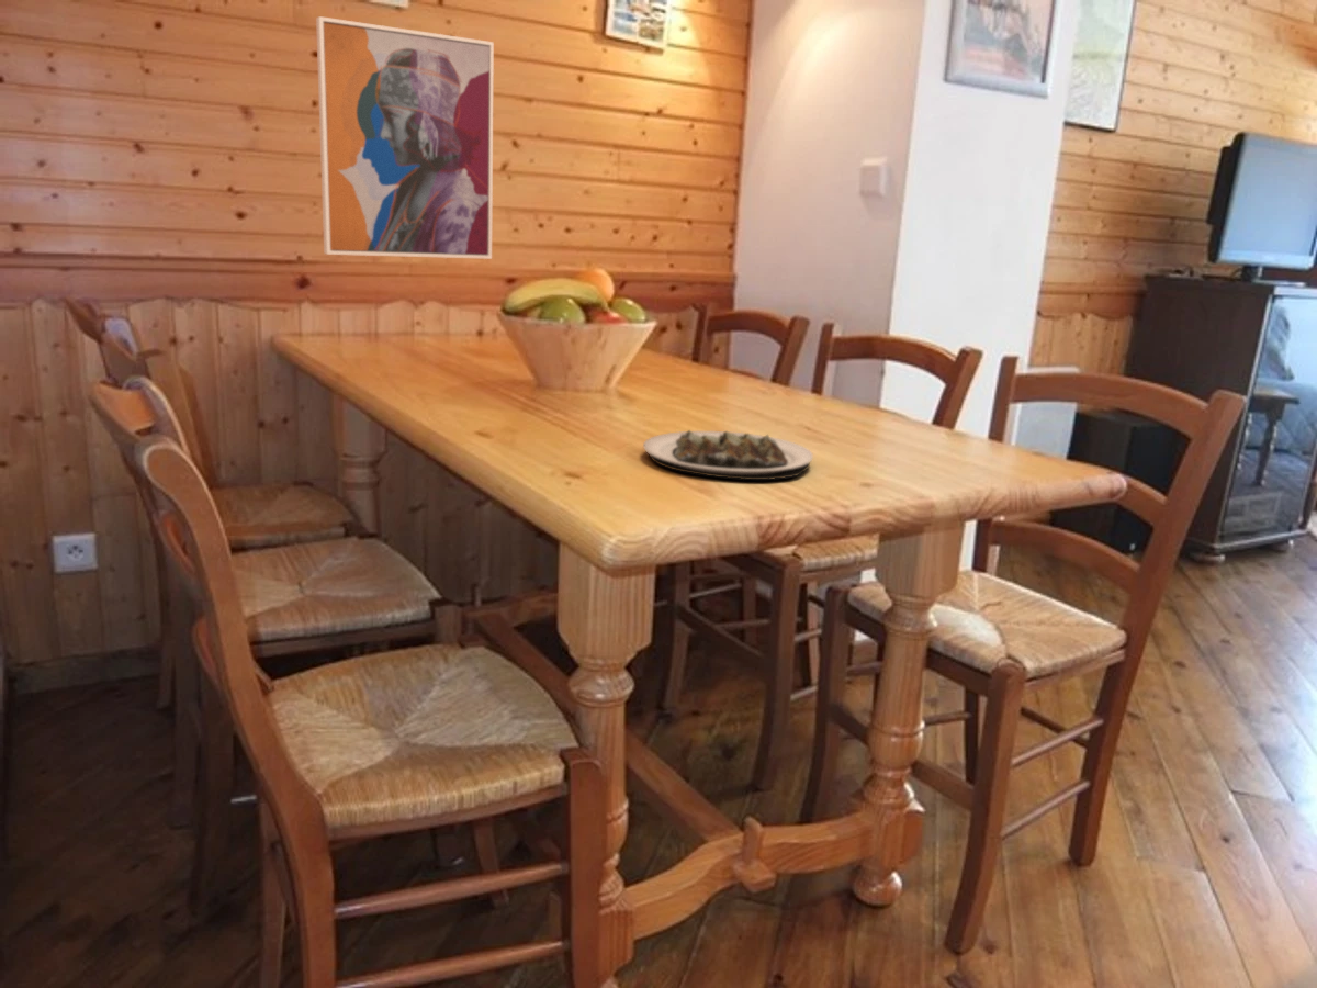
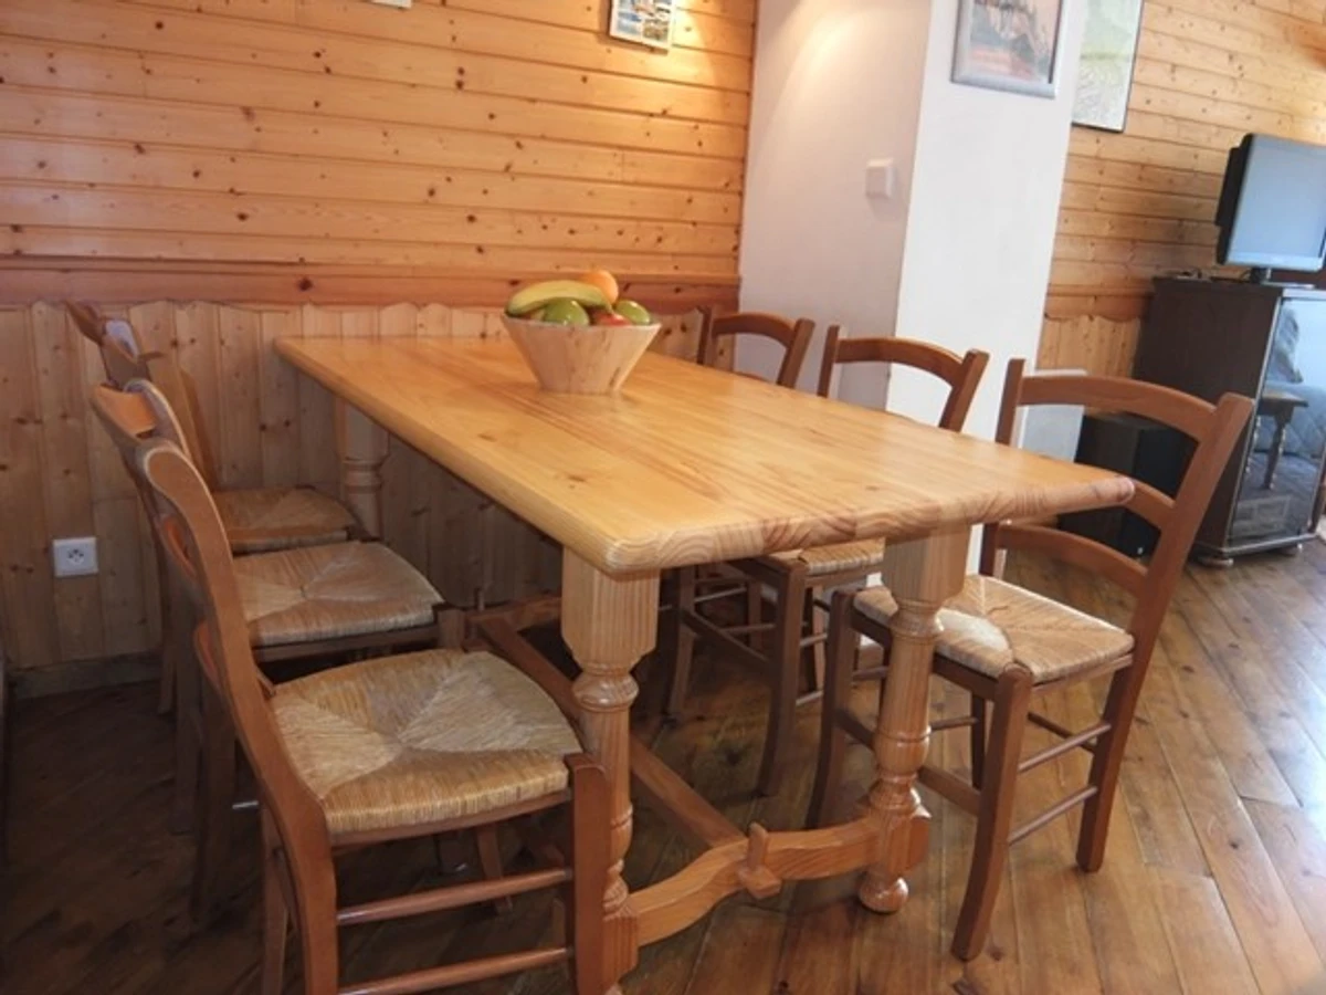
- wall art (409, 146)
- plate (728, 448)
